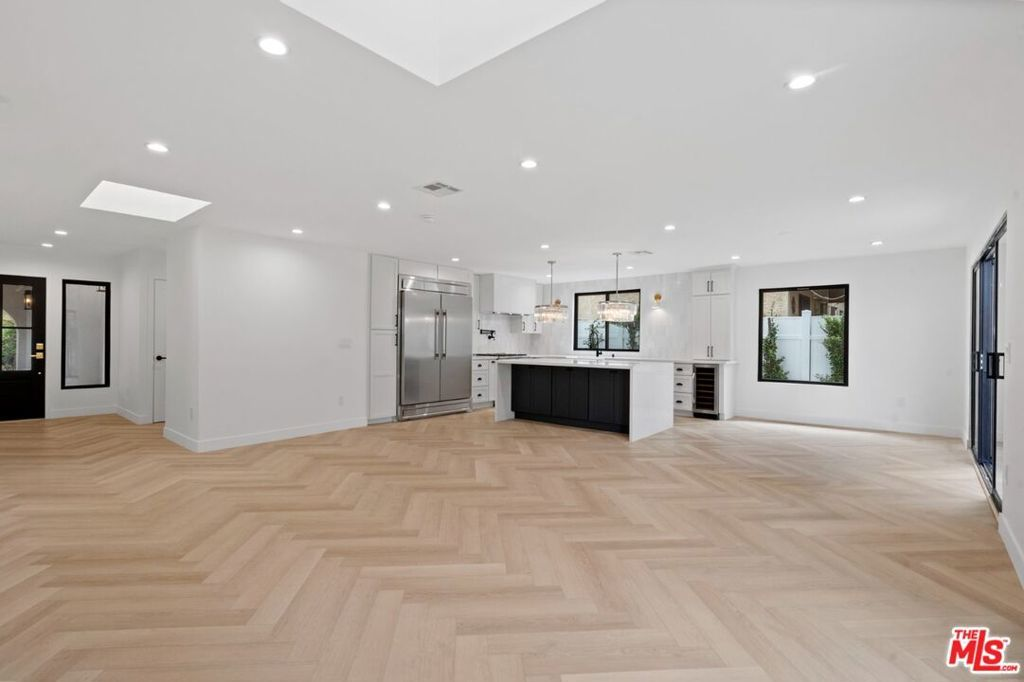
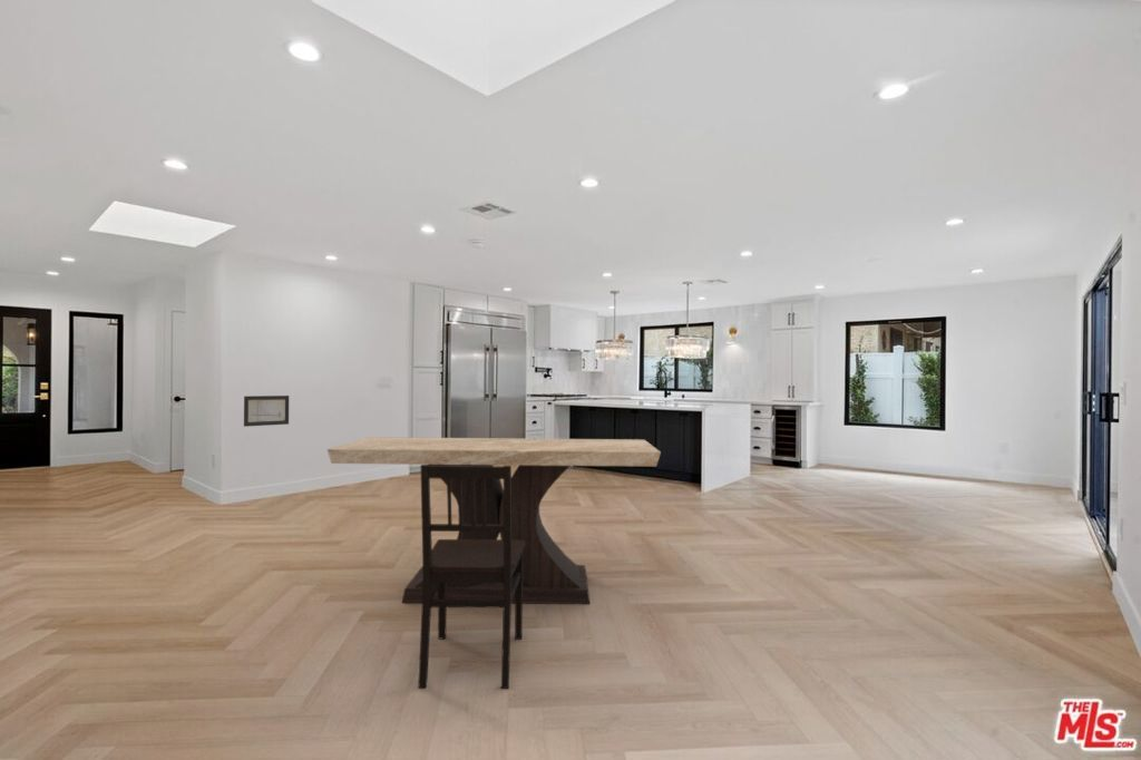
+ wall art (266, 410)
+ dining chair (474, 558)
+ table (500, 516)
